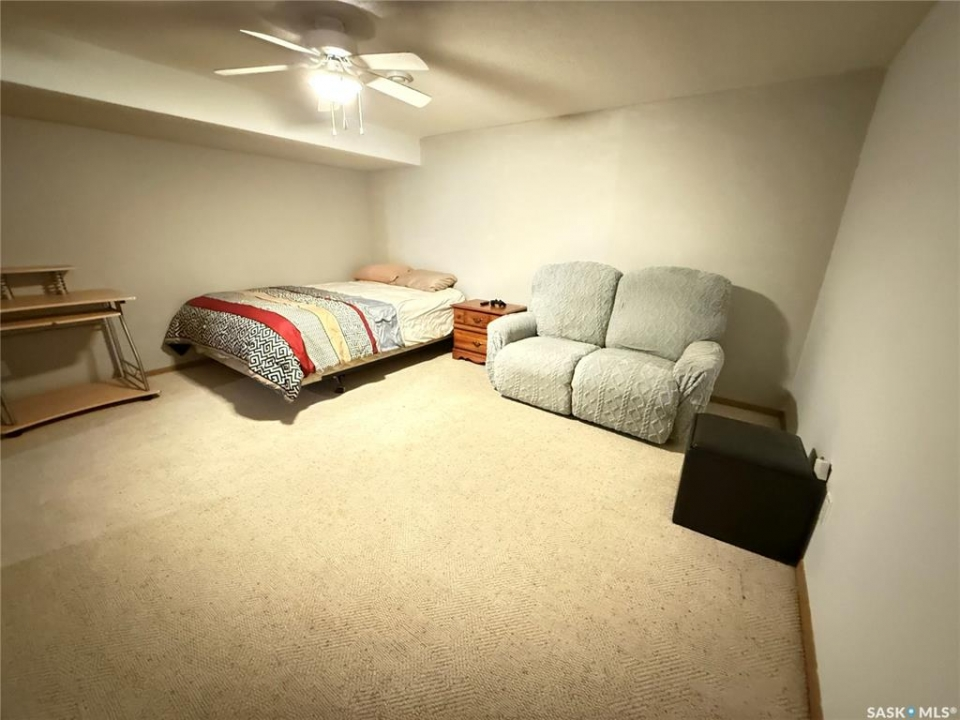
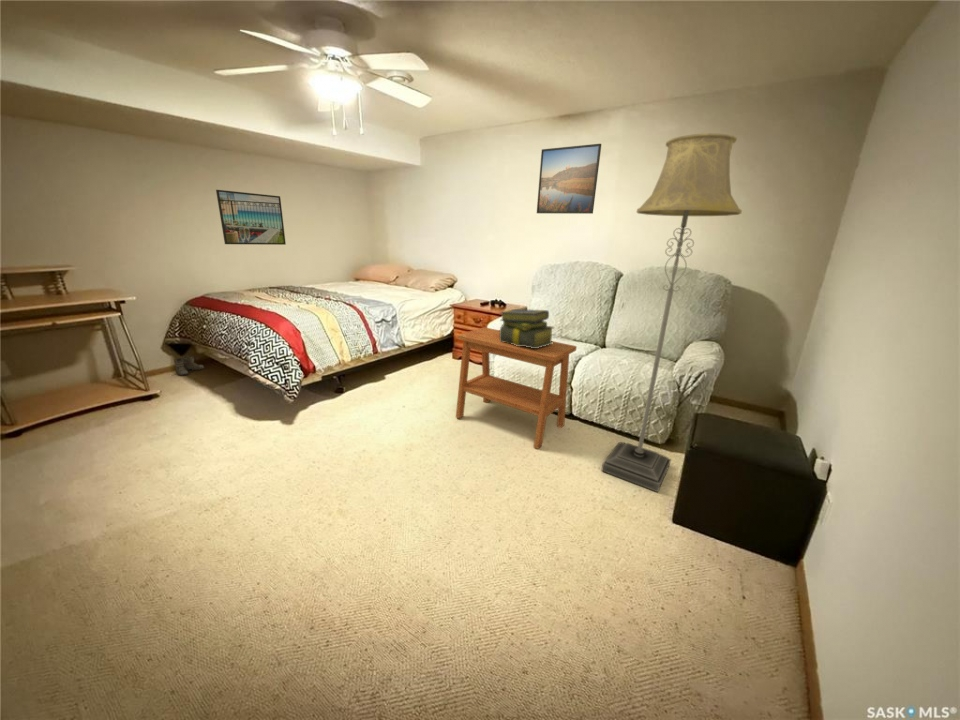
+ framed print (253, 219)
+ side table (512, 382)
+ stack of books (524, 326)
+ boots (186, 365)
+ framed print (566, 180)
+ floor lamp (663, 327)
